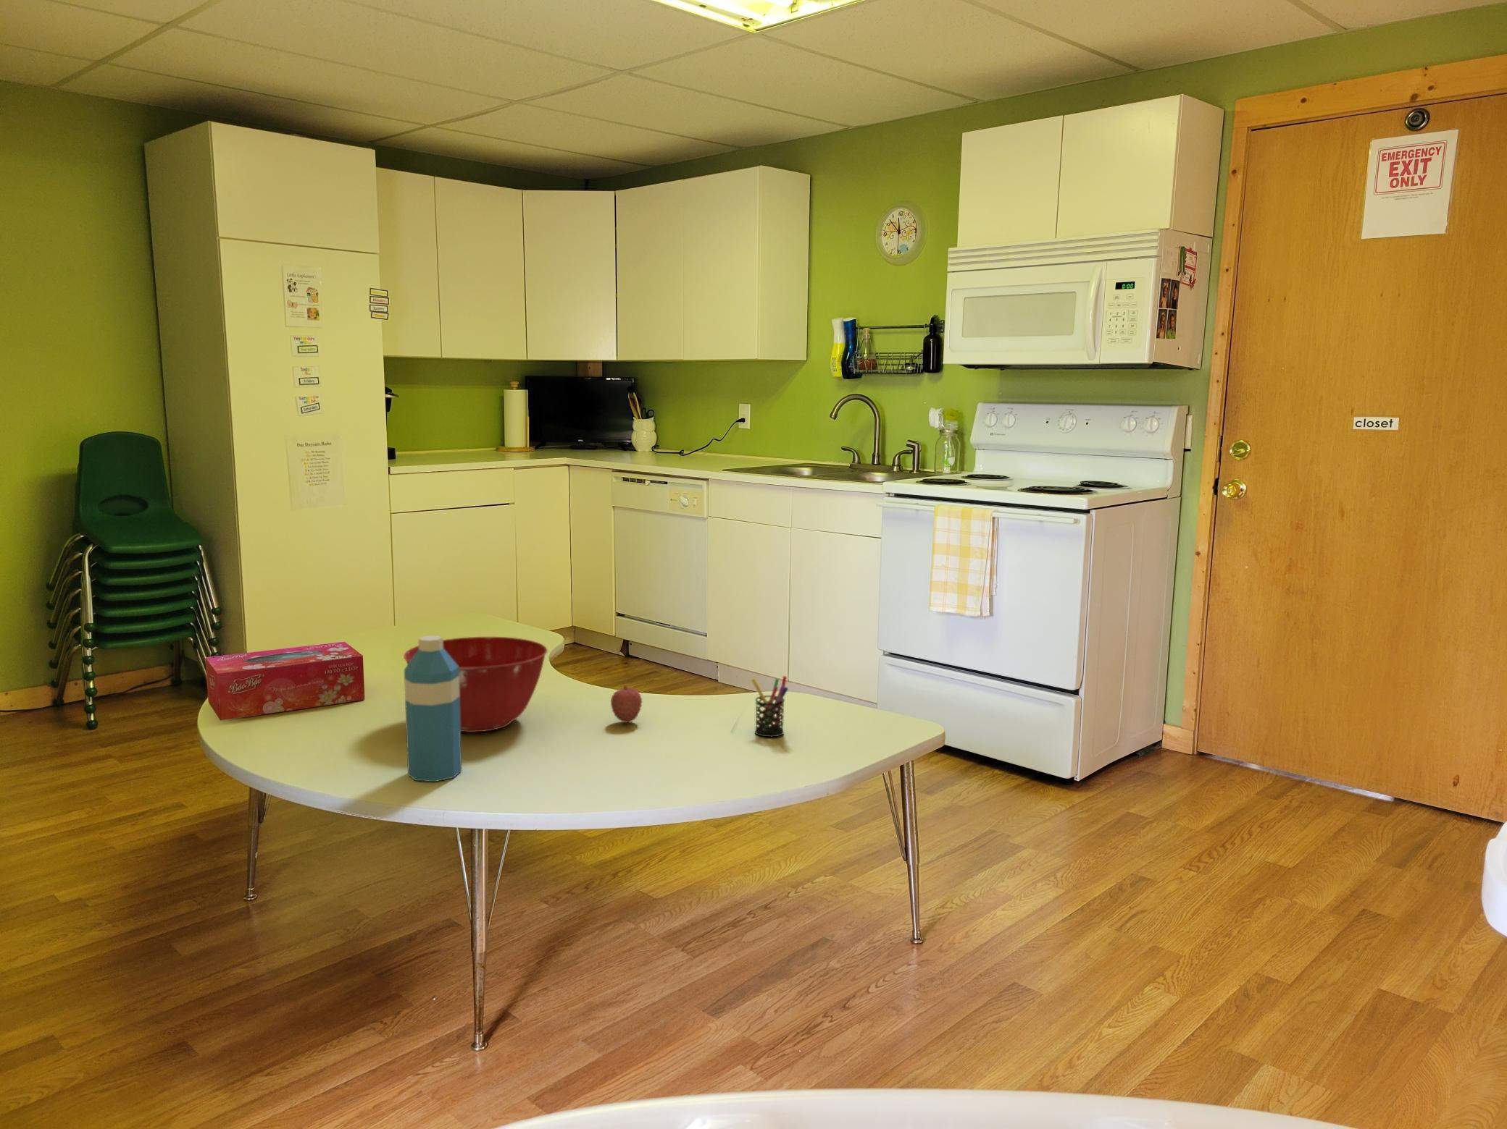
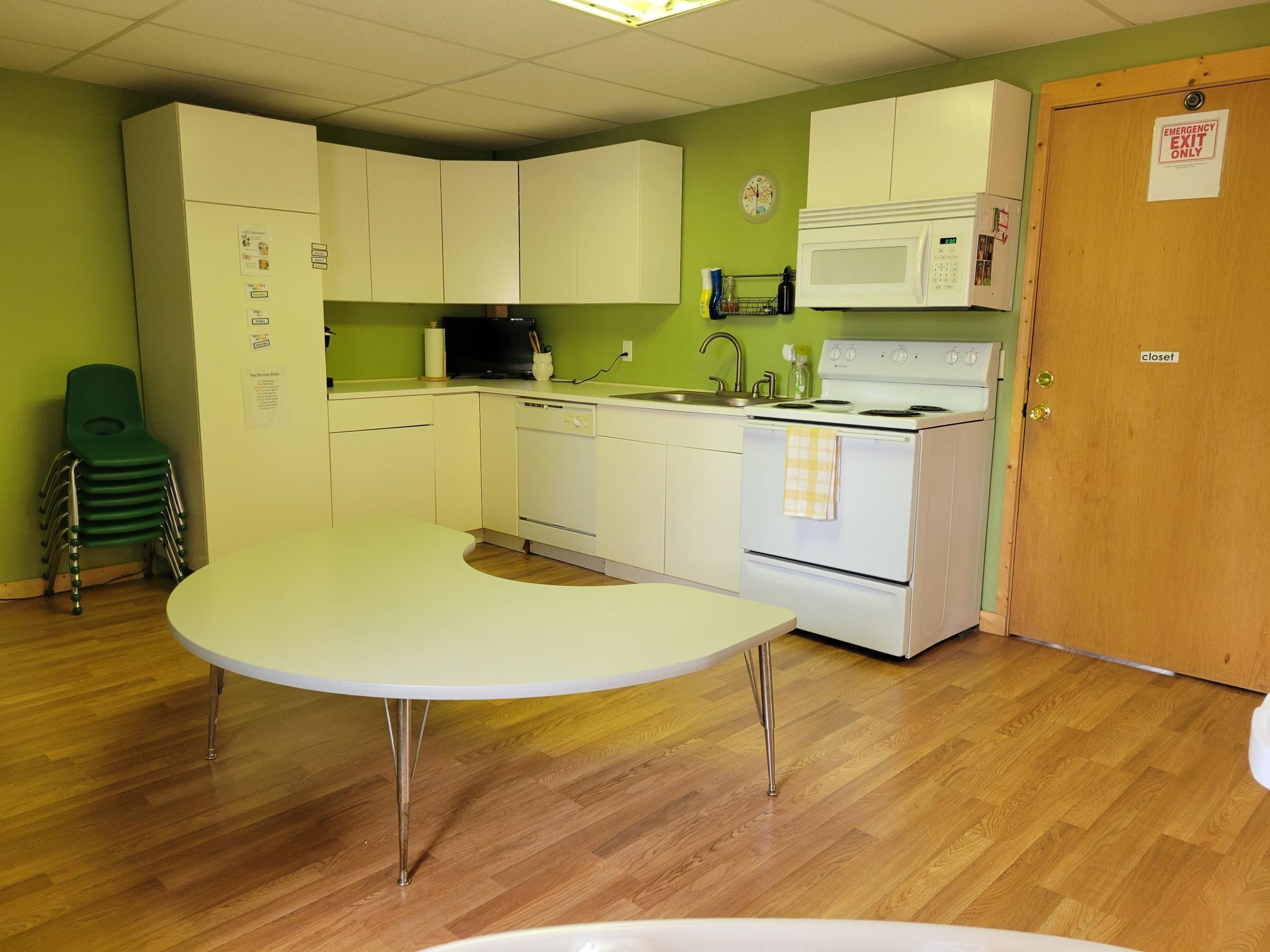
- tissue box (286, 678)
- water bottle (433, 706)
- mixing bowl (477, 687)
- pen holder (772, 703)
- fruit (627, 703)
